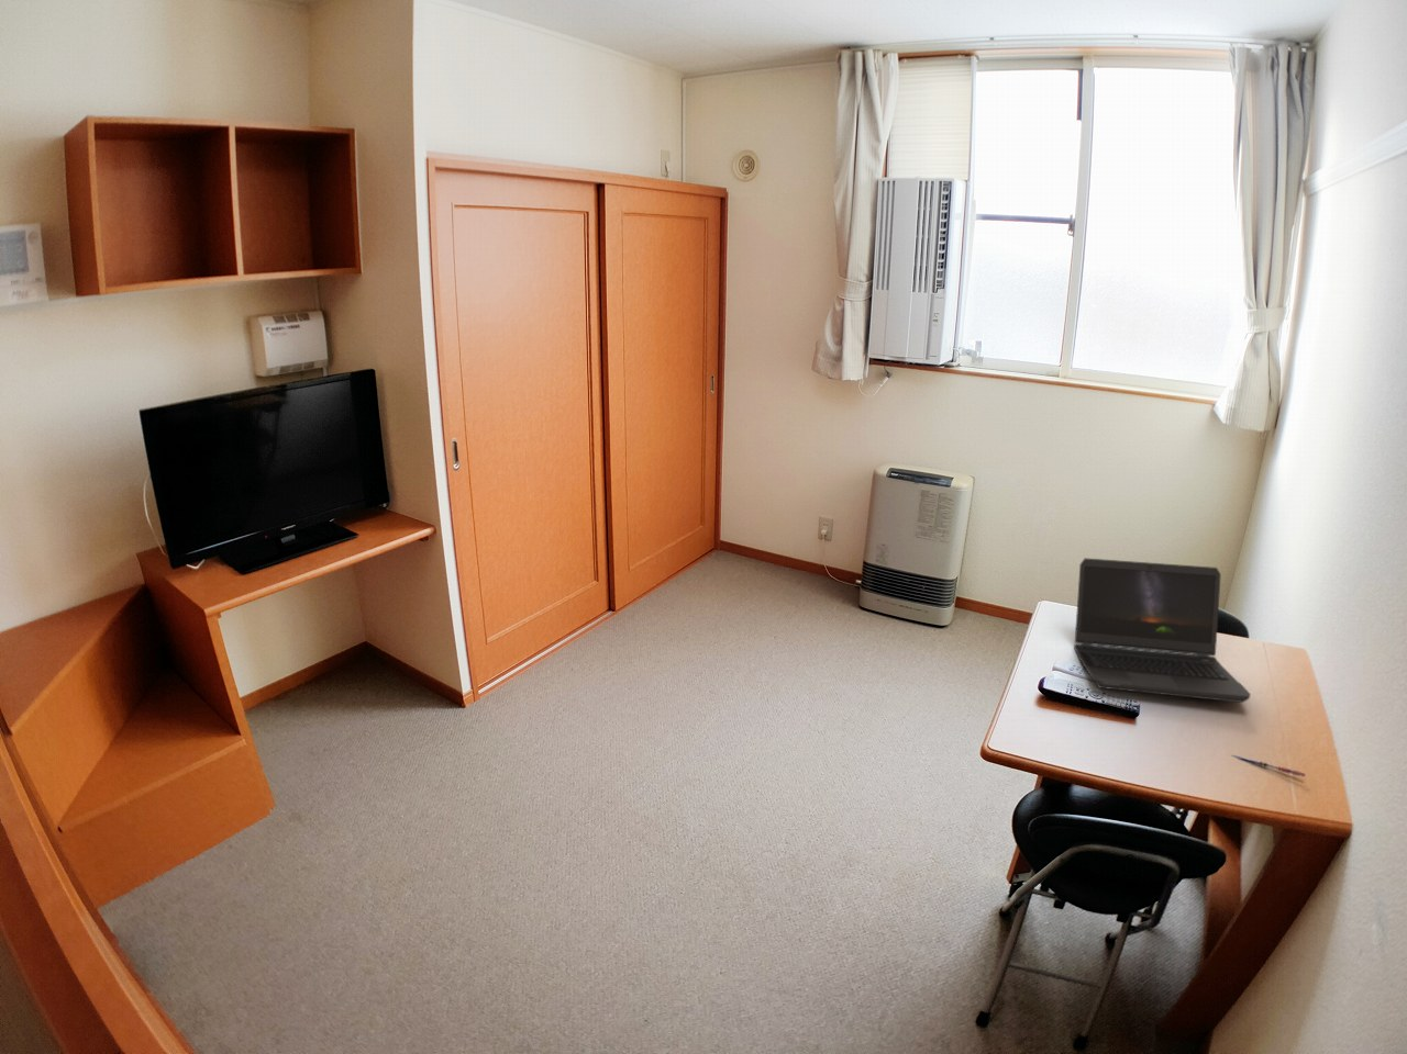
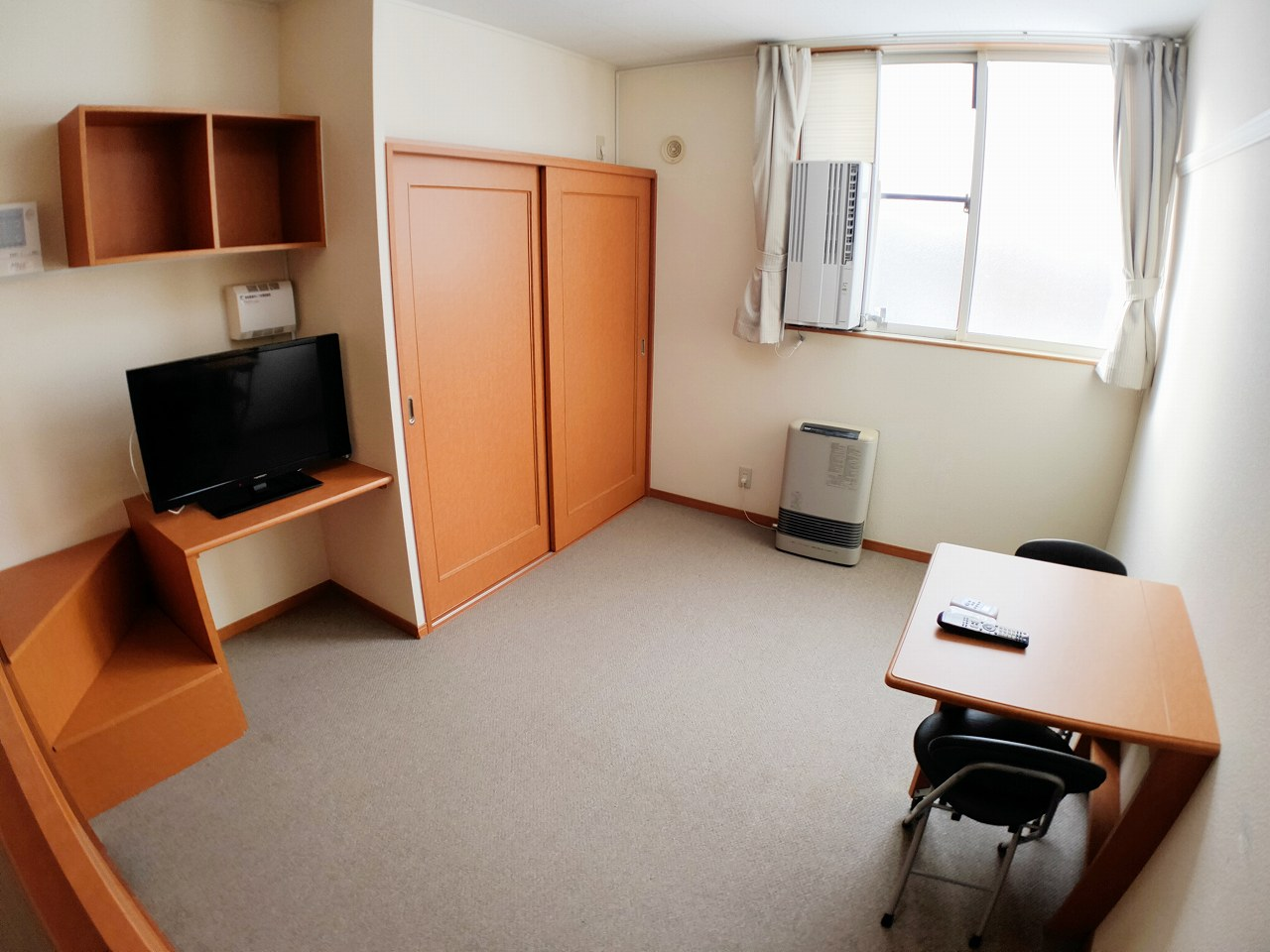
- pen (1265, 764)
- laptop computer (1160, 626)
